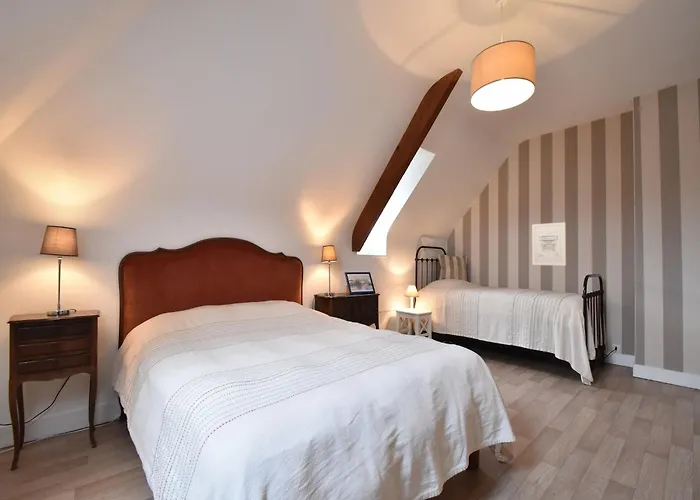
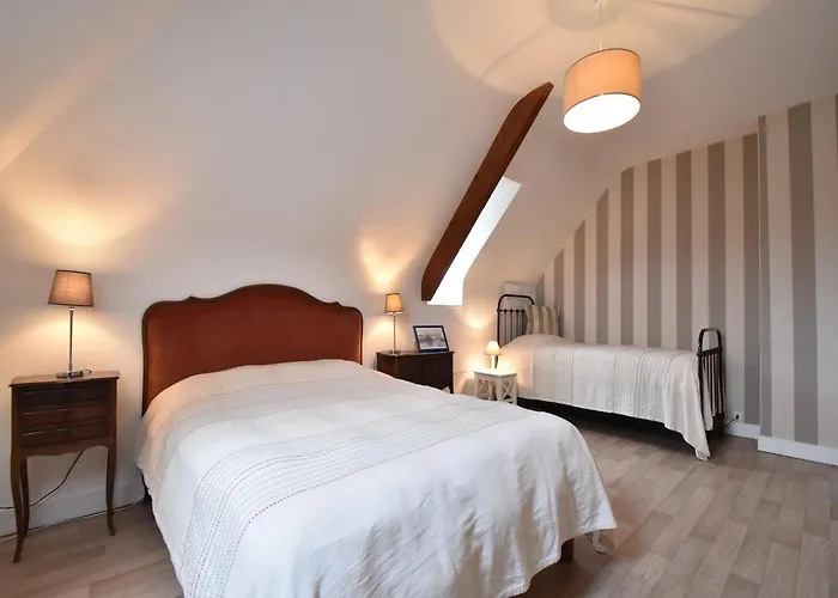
- wall art (548, 244)
